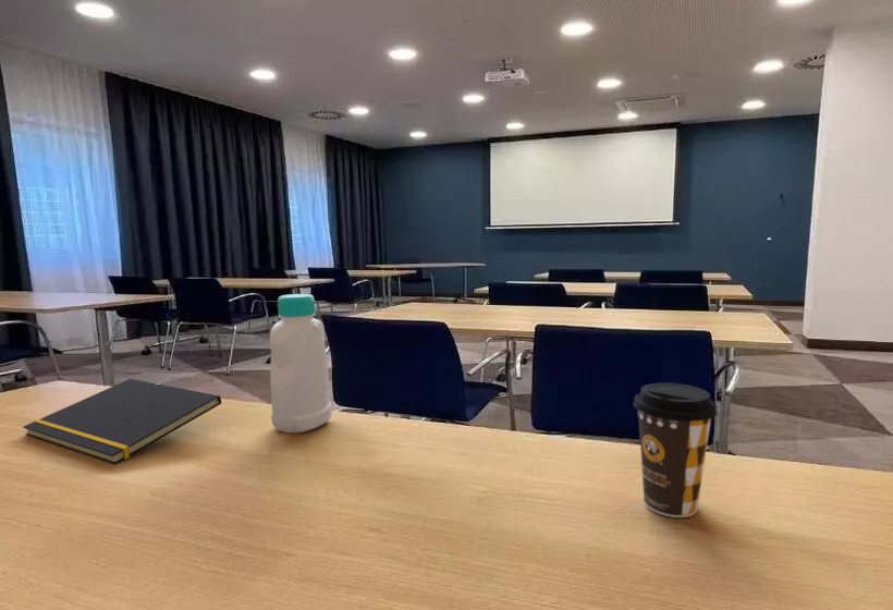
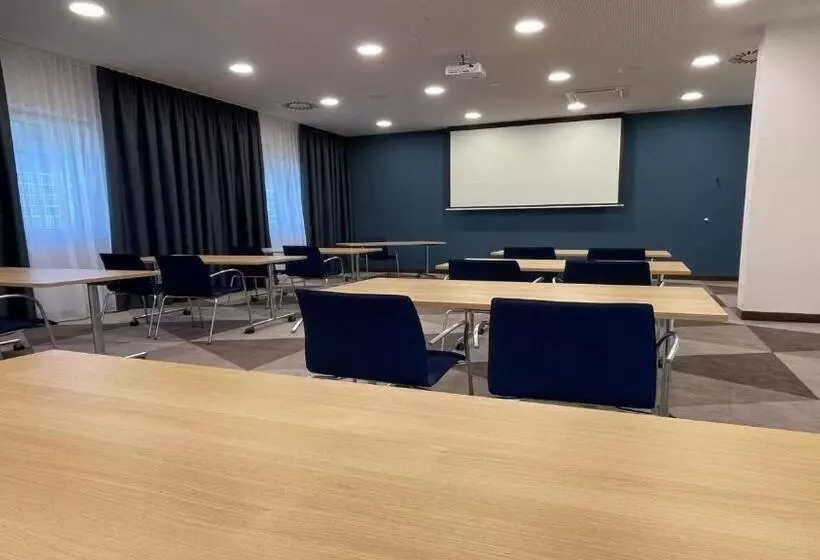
- bottle (299, 361)
- notepad (124, 414)
- coffee cup (672, 449)
